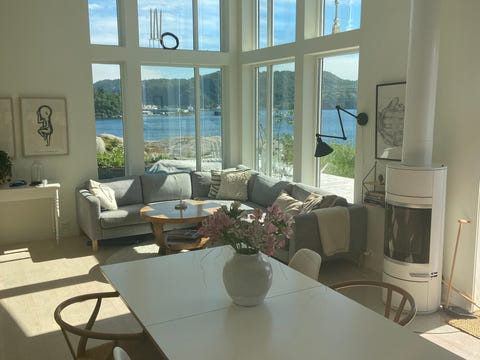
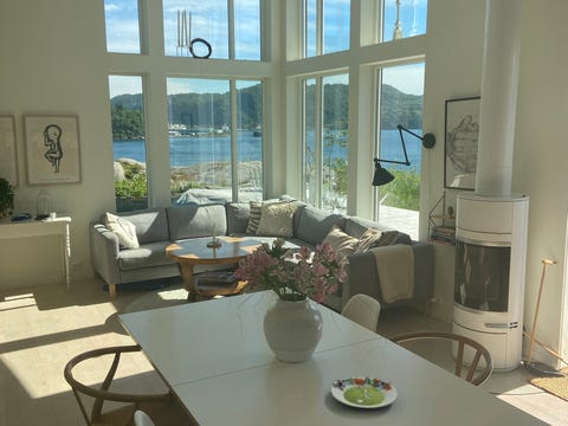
+ salad plate (363, 393)
